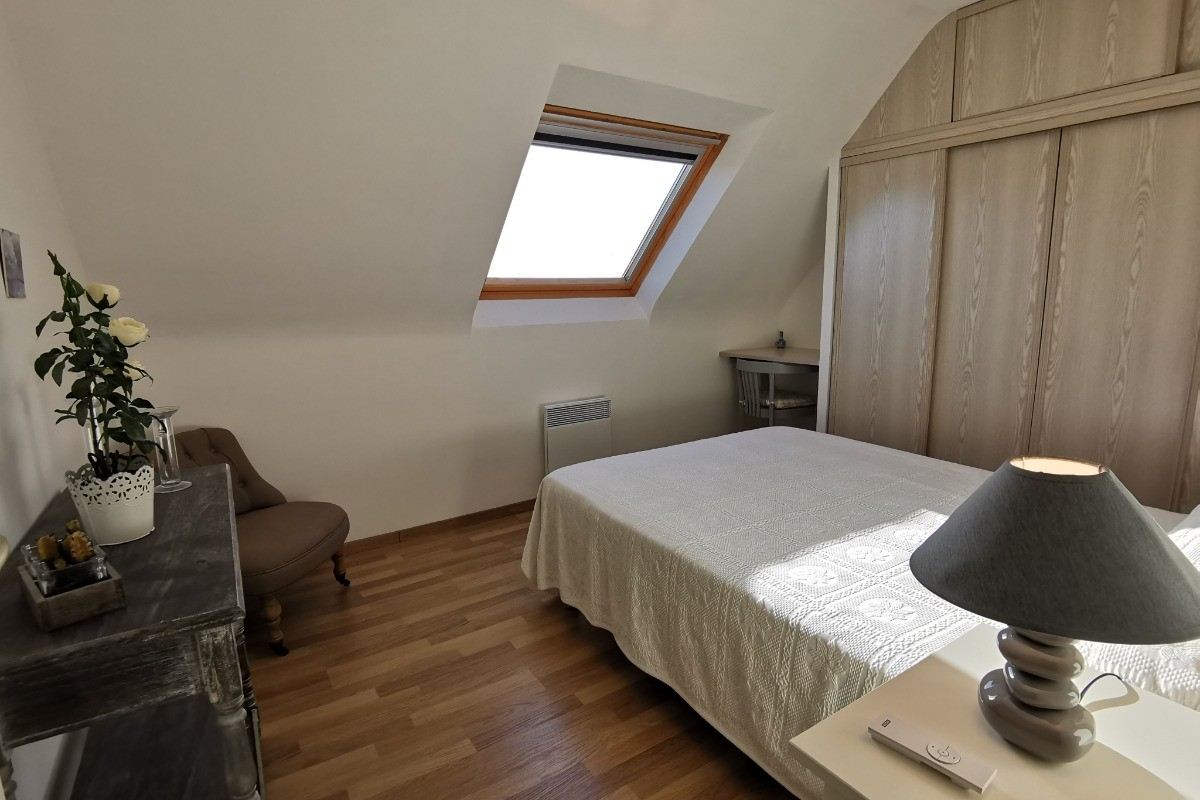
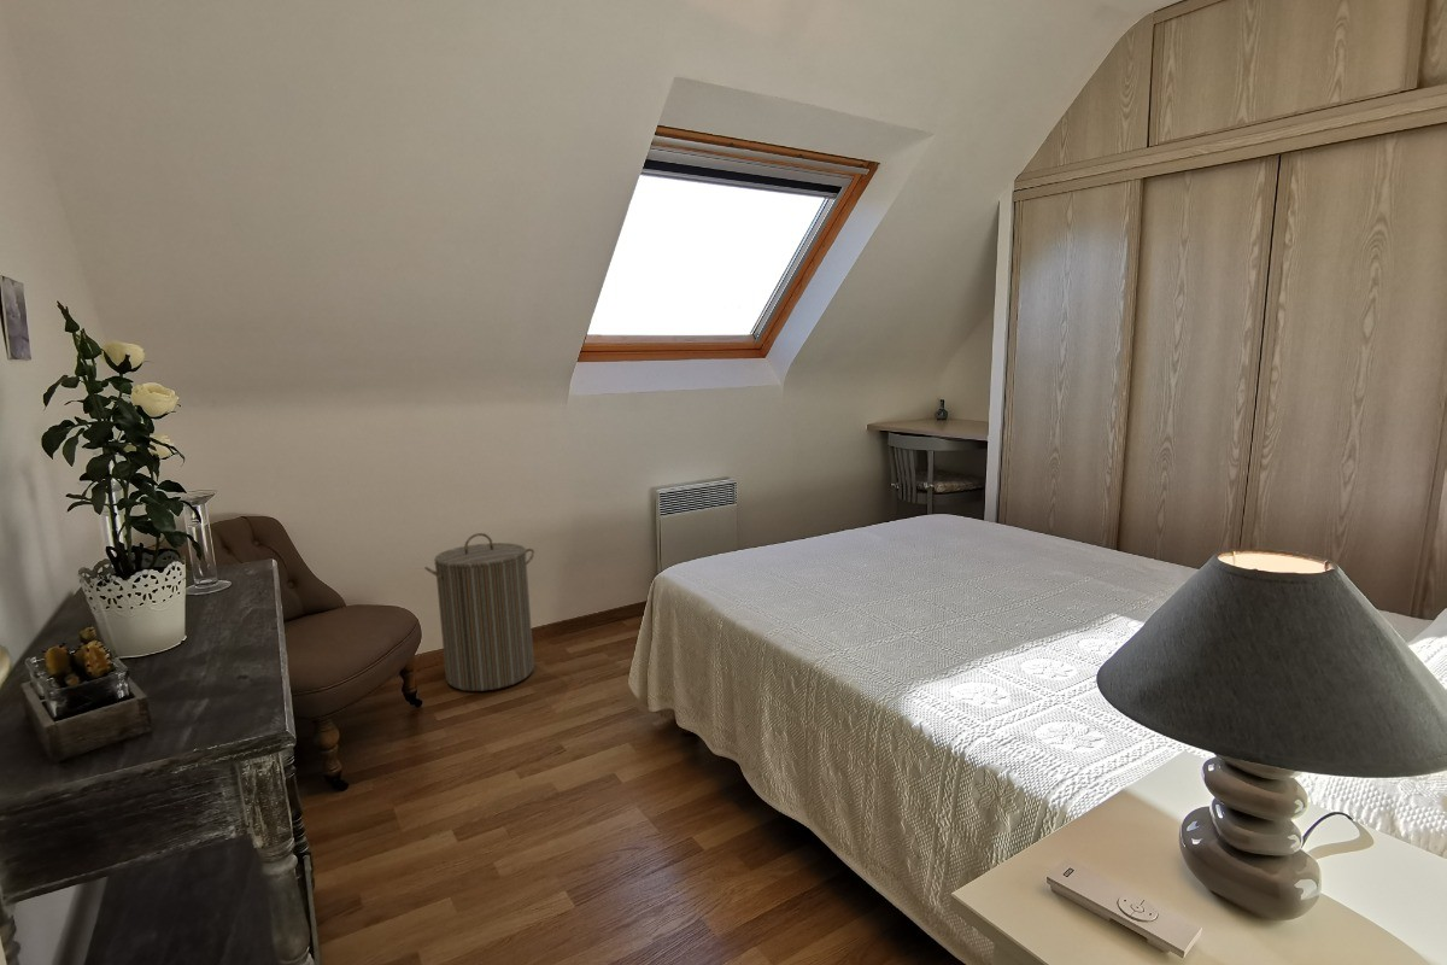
+ laundry hamper (485, 604)
